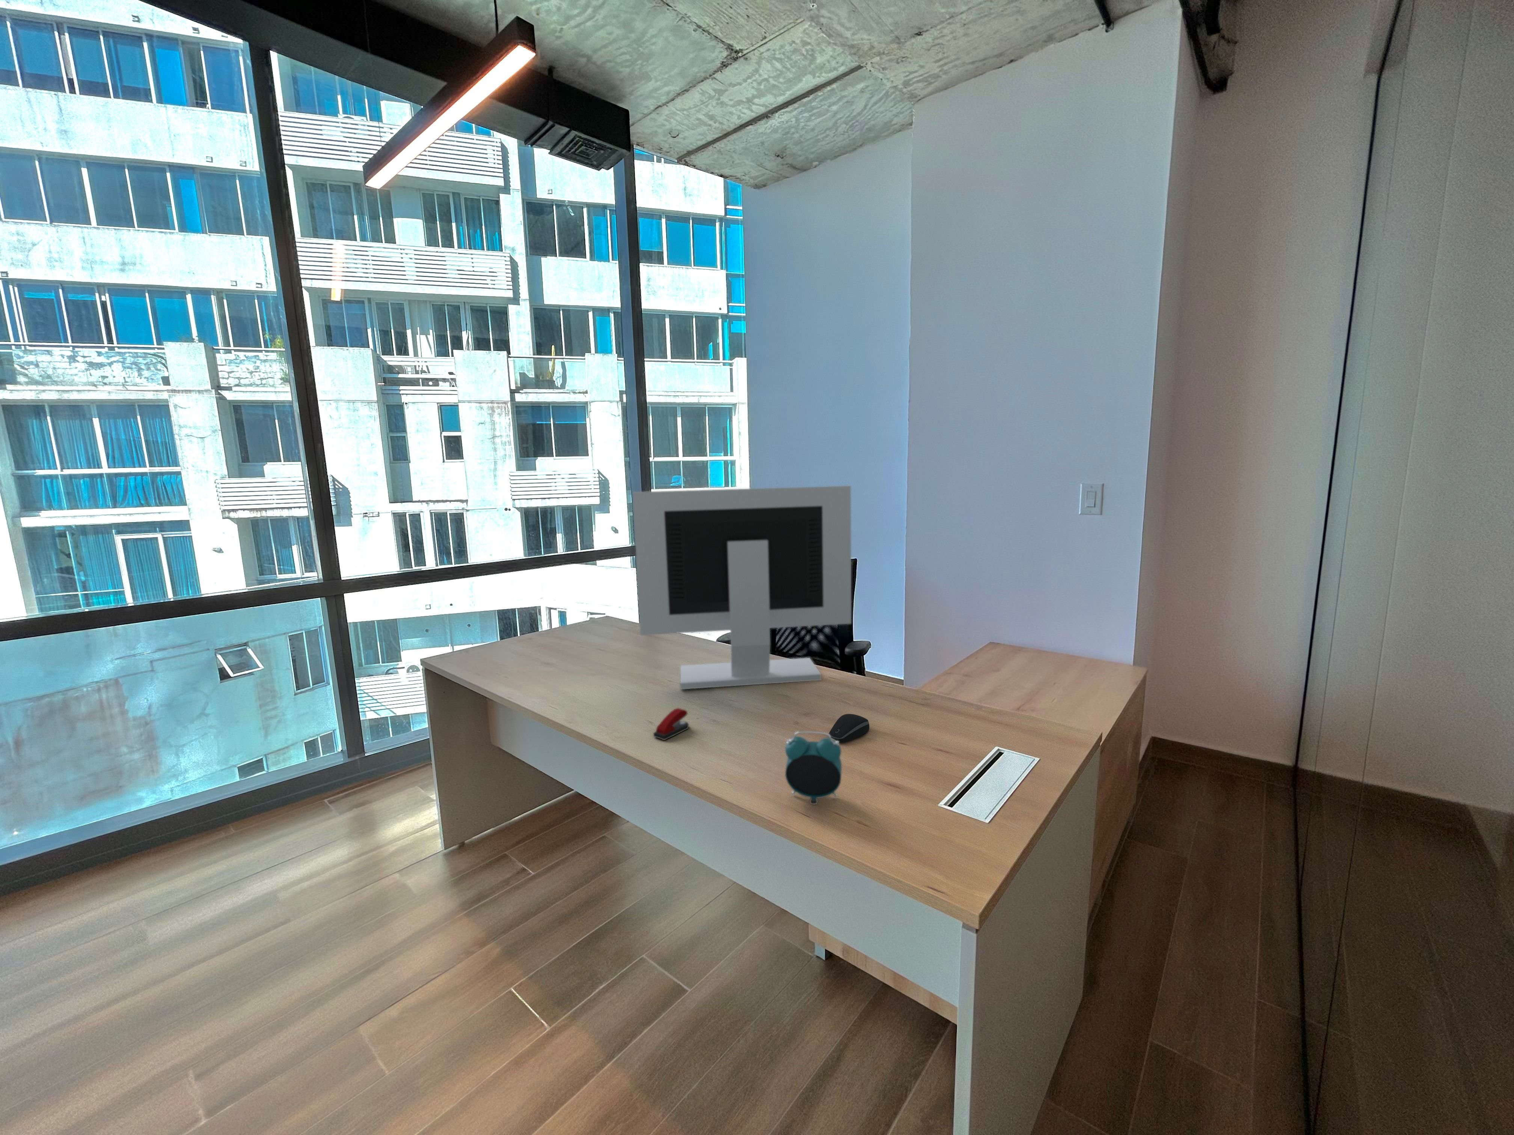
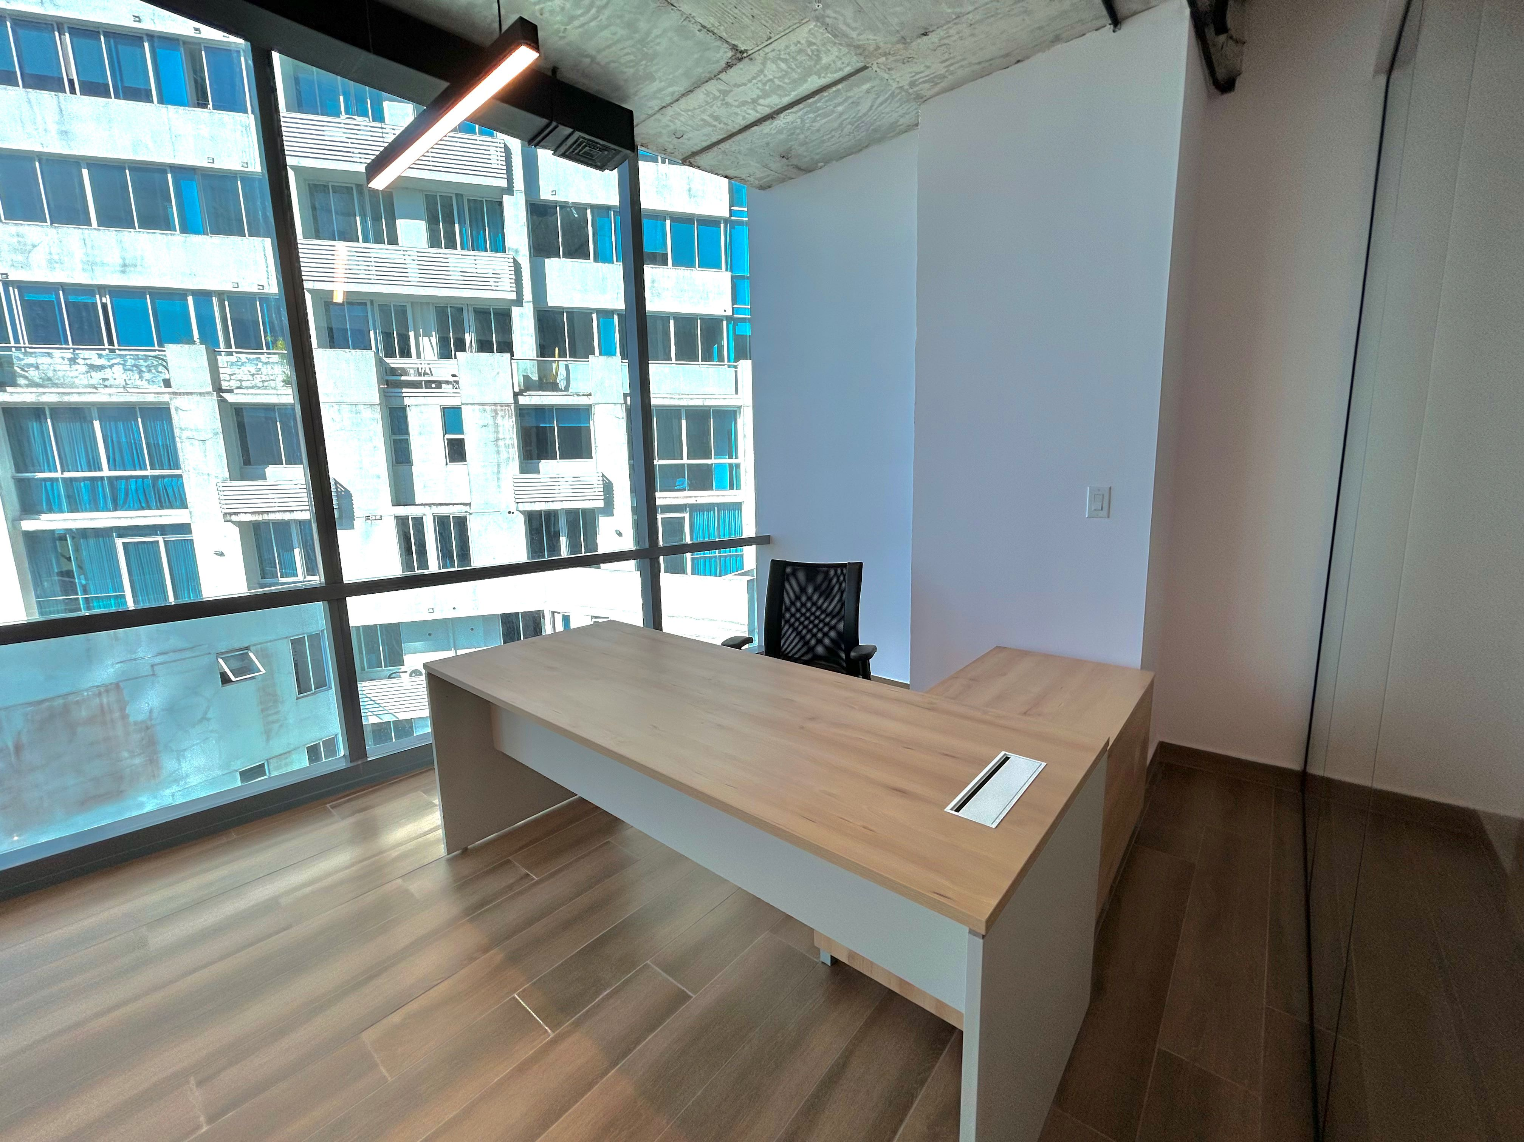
- stapler (672, 722)
- alarm clock (814, 764)
- computer mouse (849, 726)
- computer monitor (746, 584)
